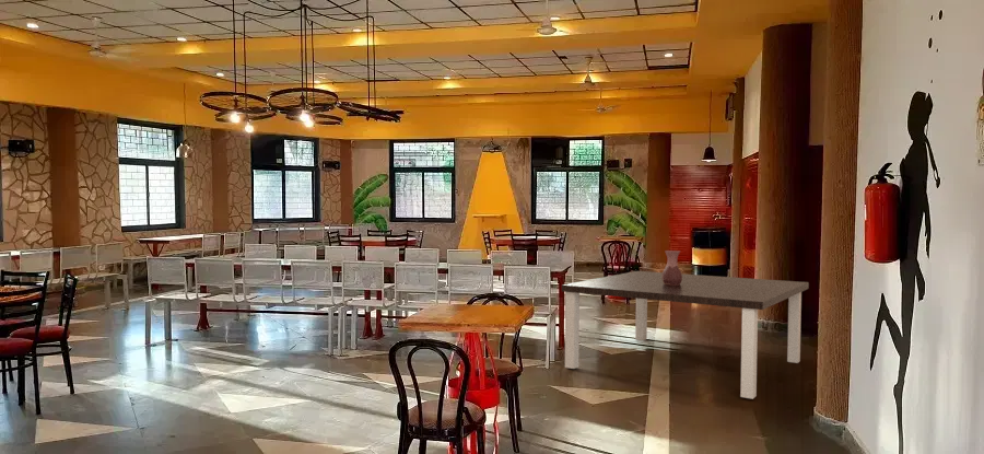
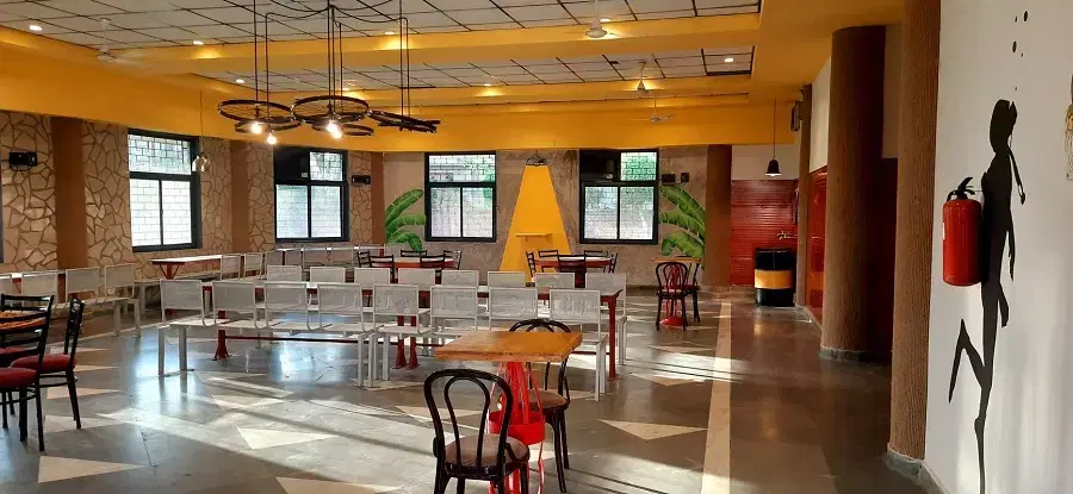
- vase (671, 267)
- dining table (688, 302)
